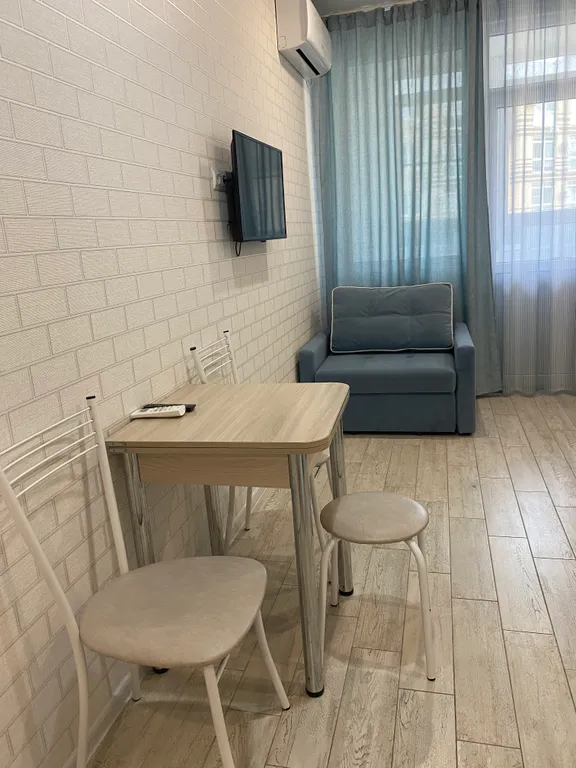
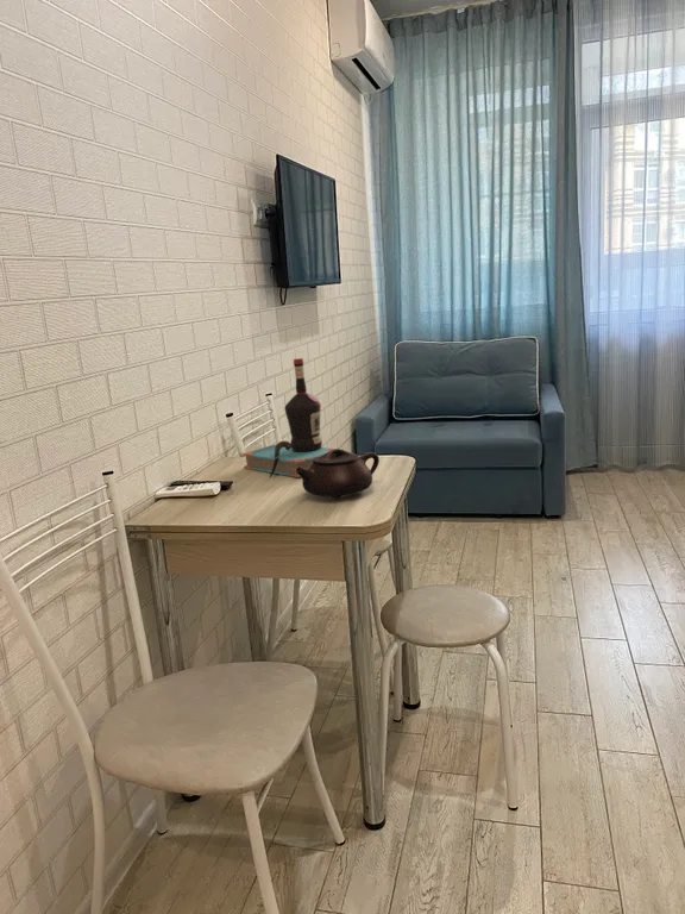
+ teapot (338, 470)
+ bottle (285, 413)
